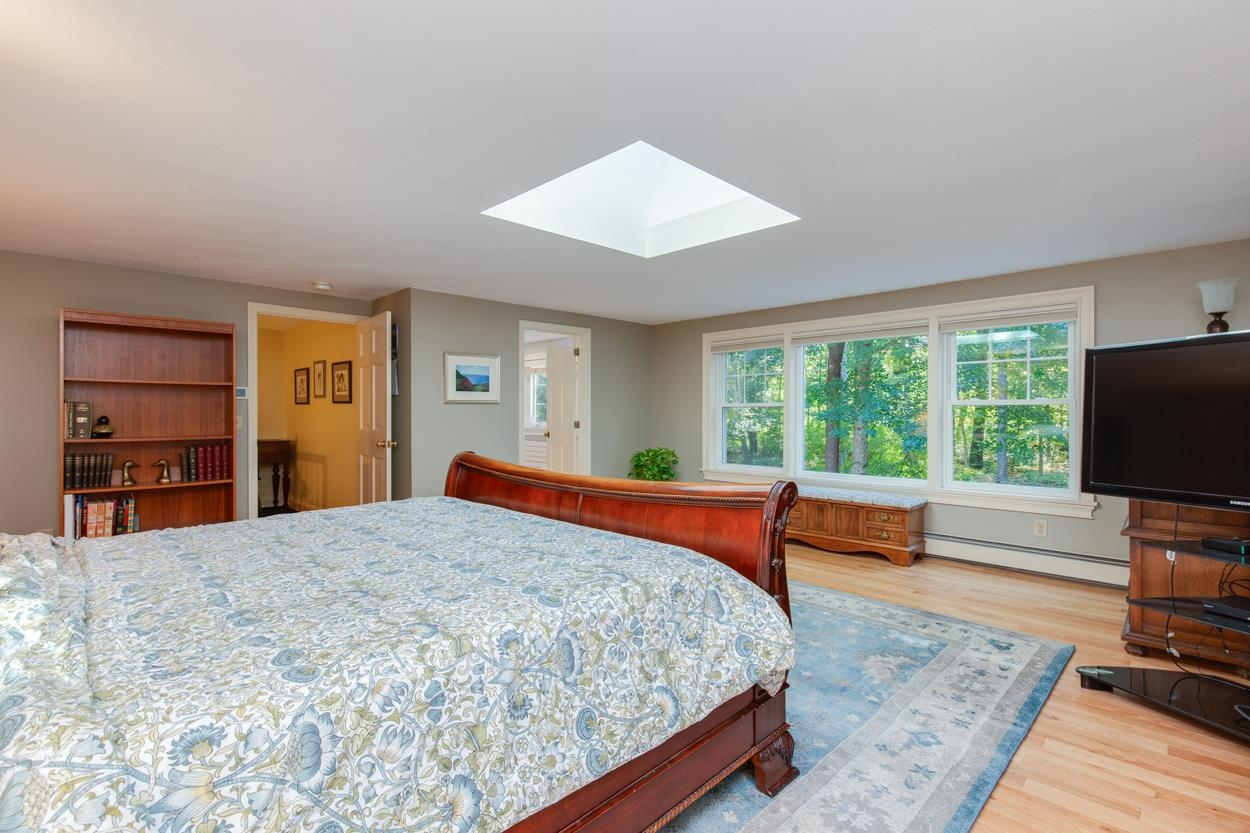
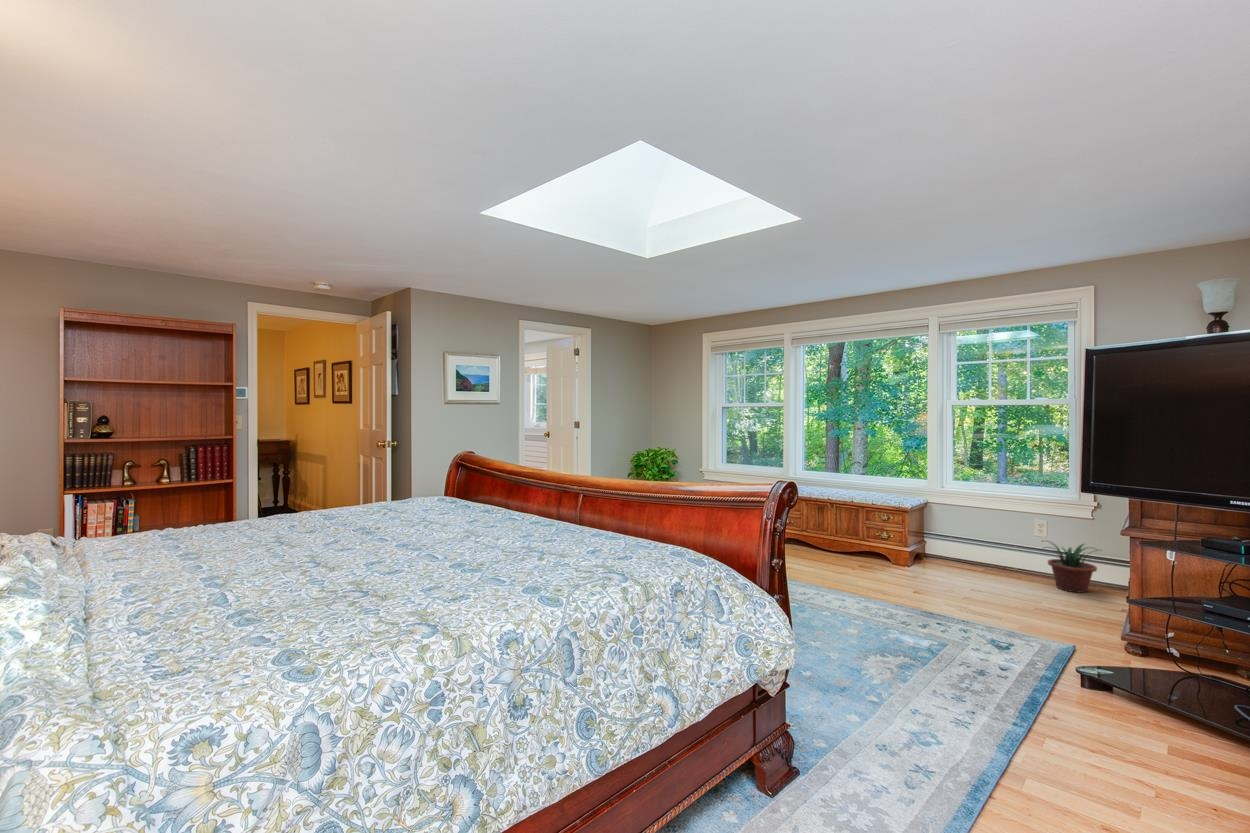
+ potted plant (1070, 566)
